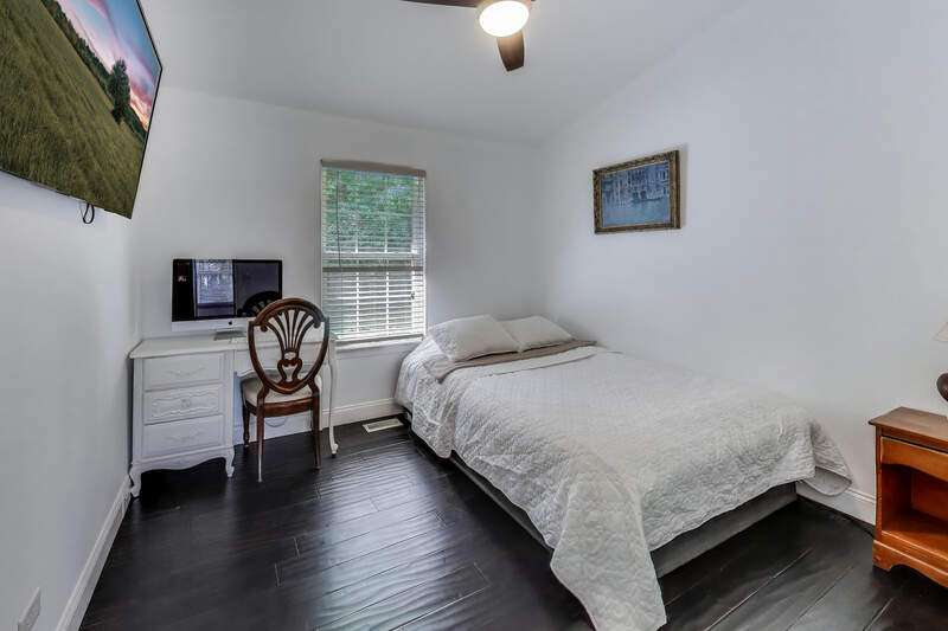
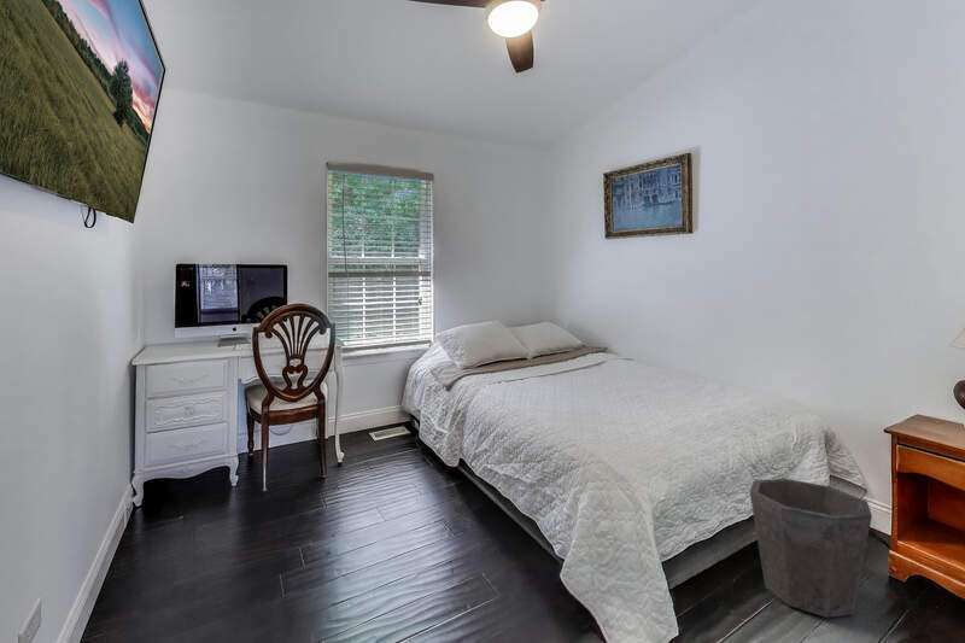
+ waste bin (806, 544)
